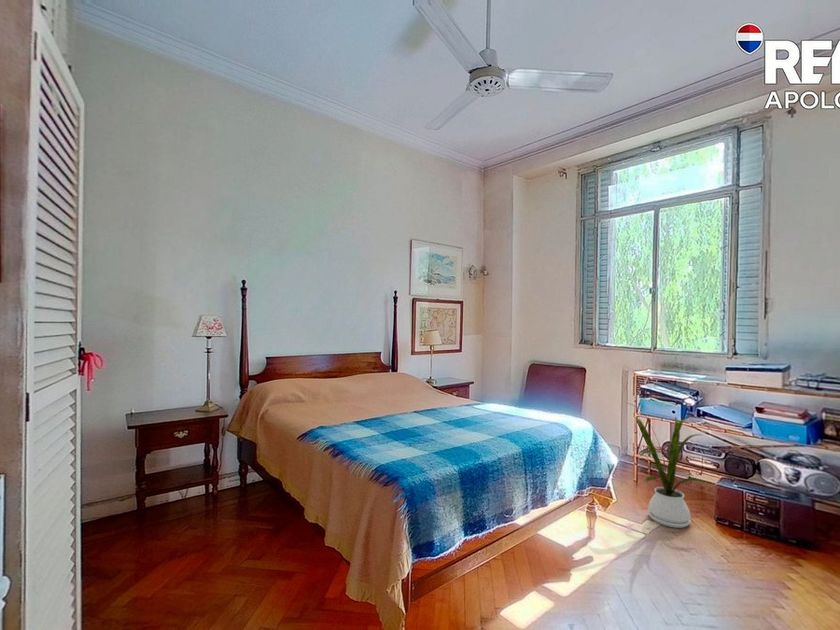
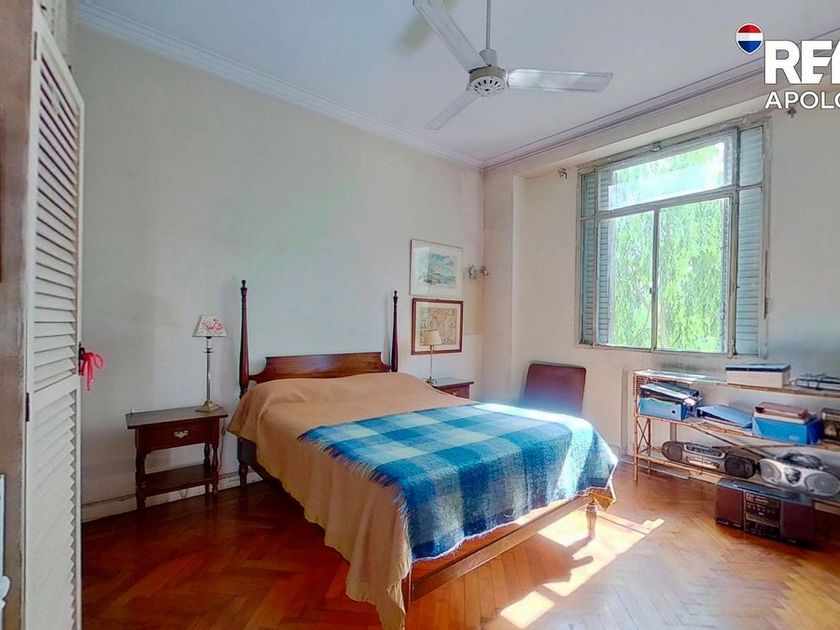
- house plant (664, 462)
